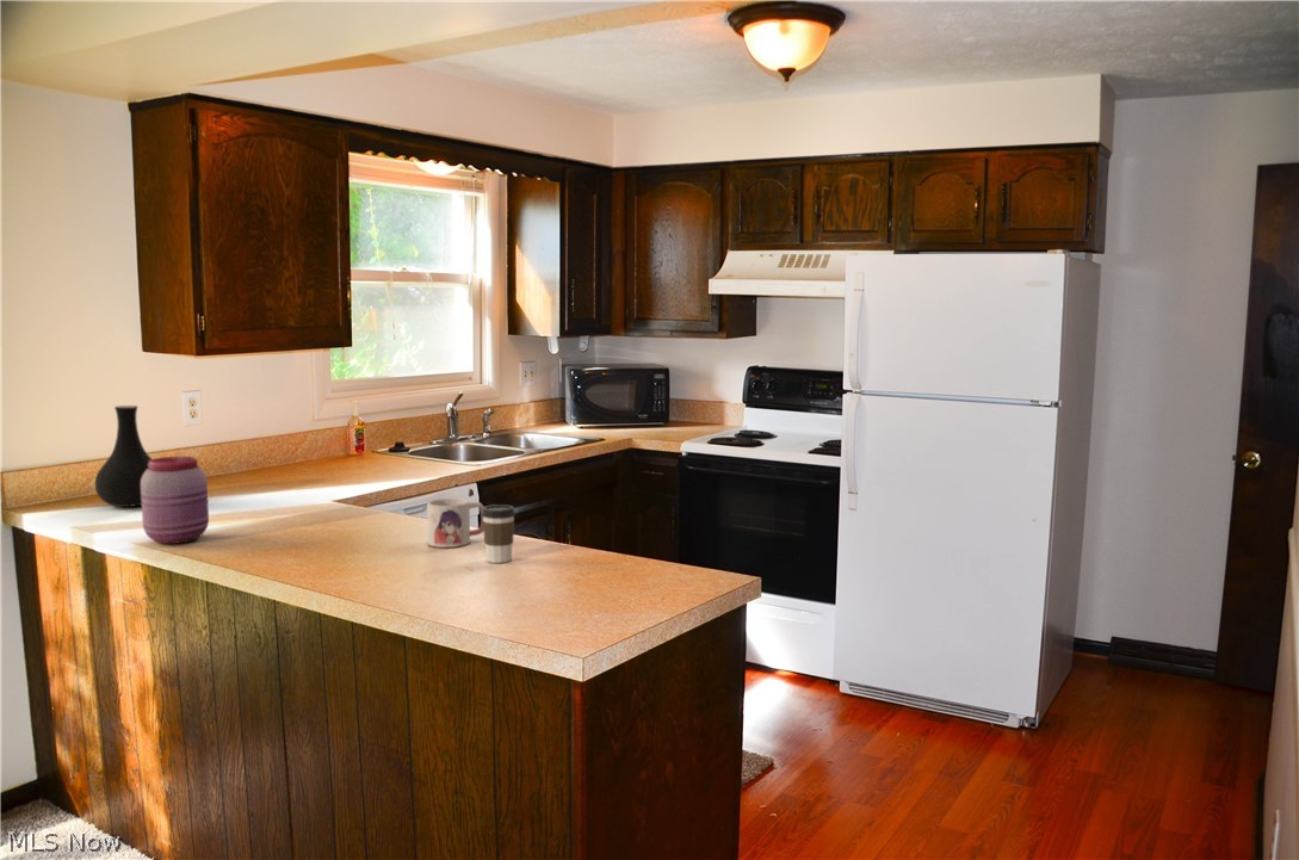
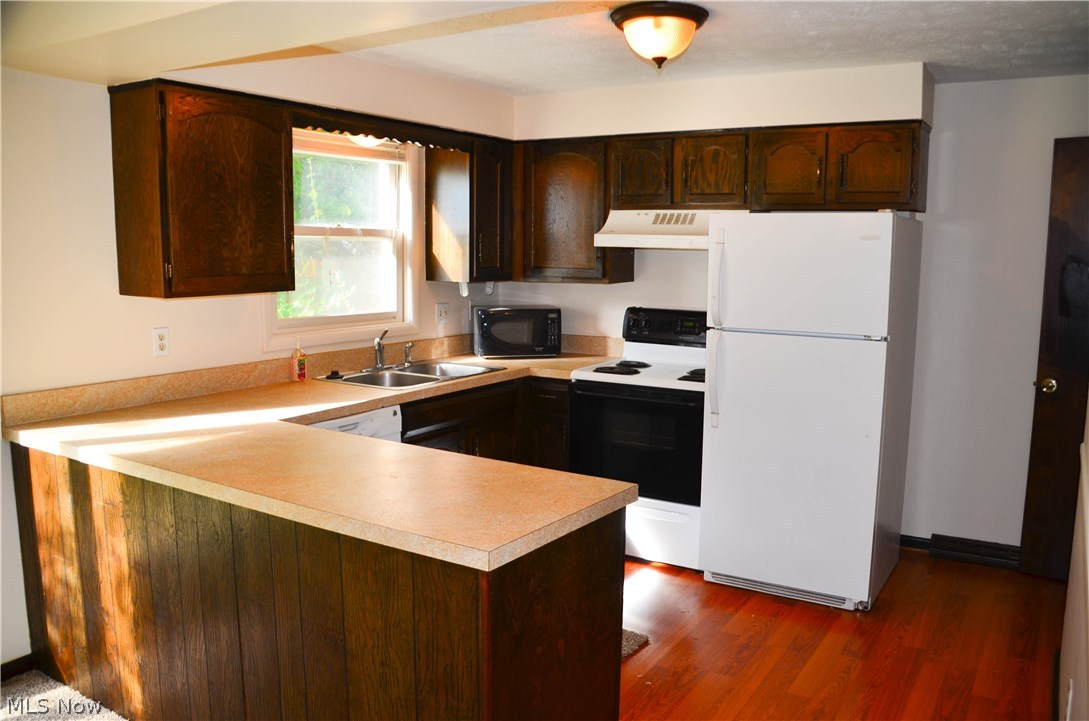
- vase (129, 456)
- jar (174, 499)
- coffee cup (499, 533)
- mug (457, 521)
